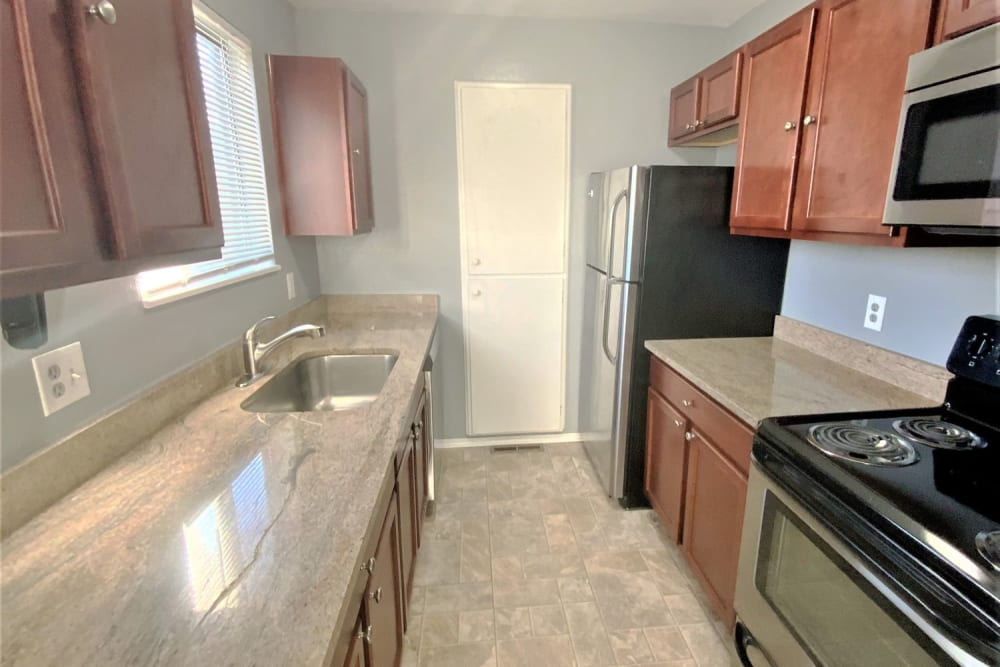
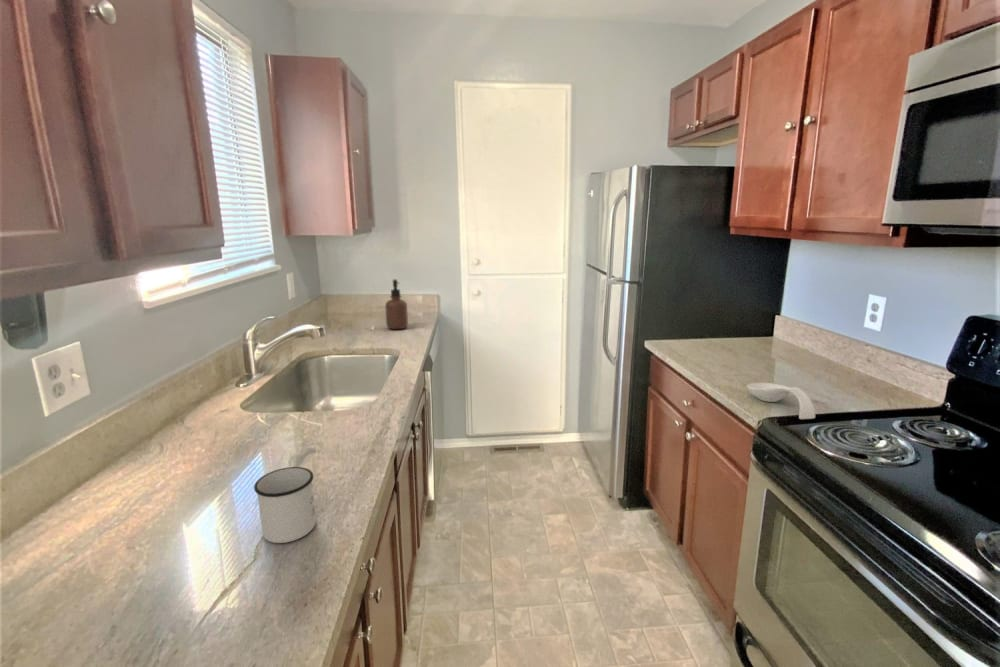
+ mug (283, 500)
+ soap dispenser (396, 304)
+ spoon rest (781, 394)
